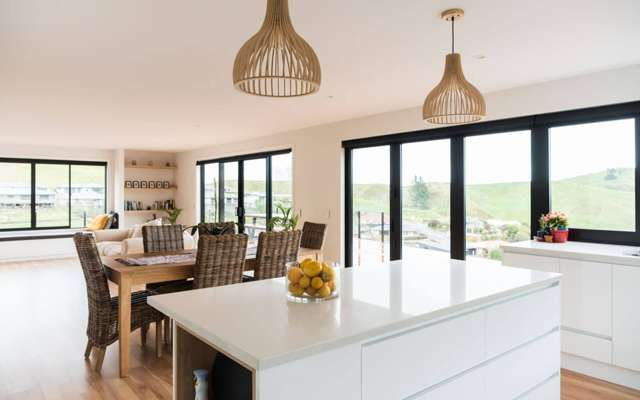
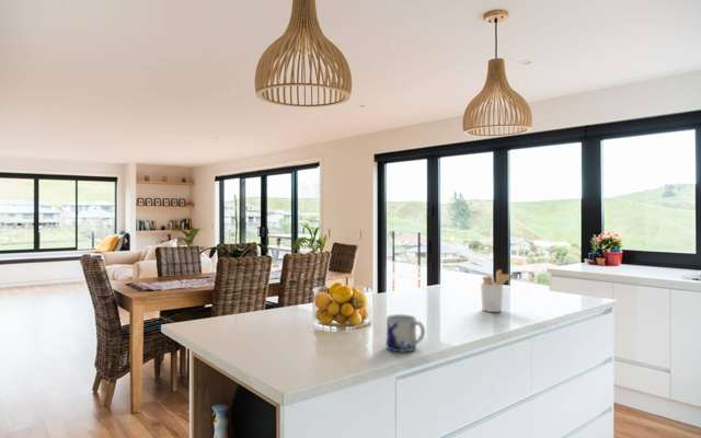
+ mug (404, 333)
+ utensil holder (496, 290)
